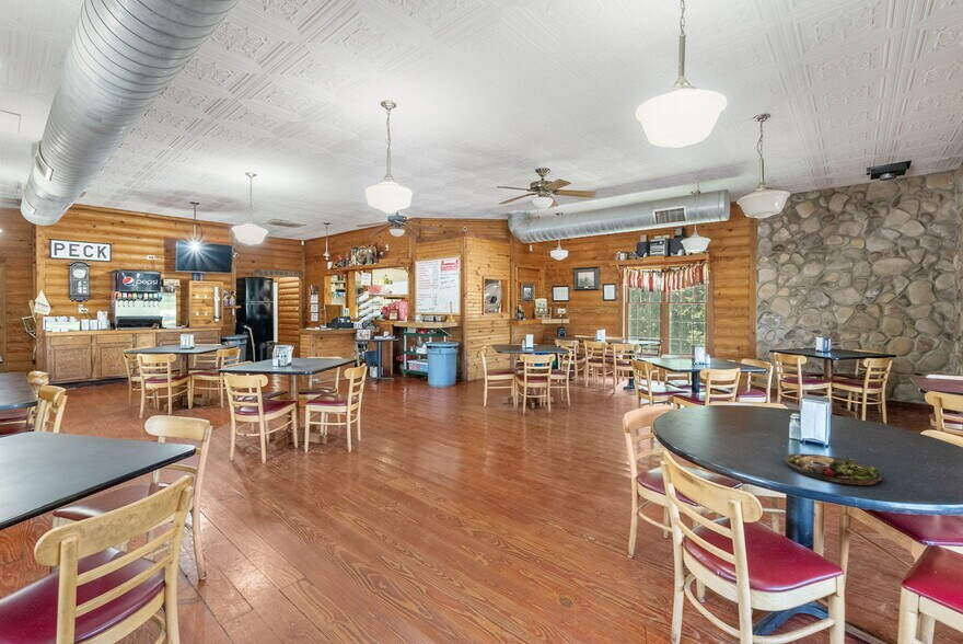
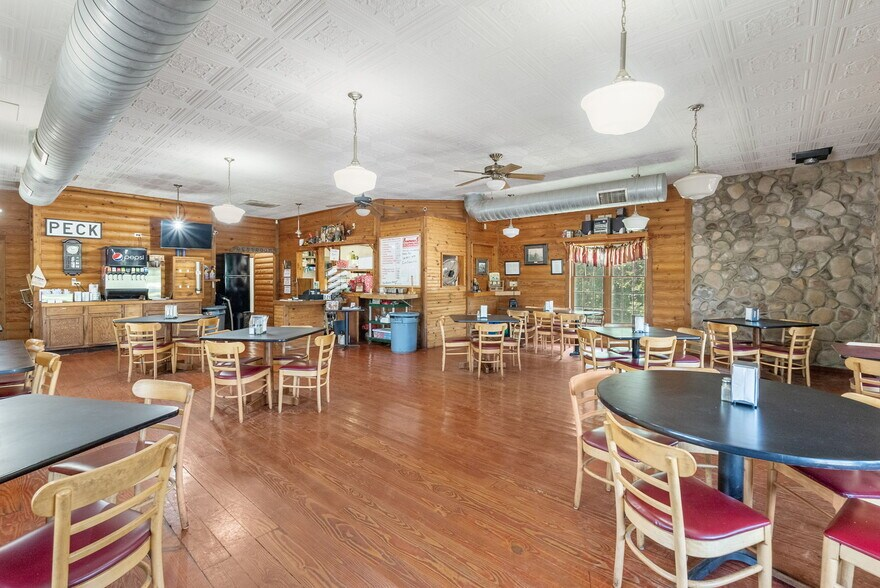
- dinner plate (829, 462)
